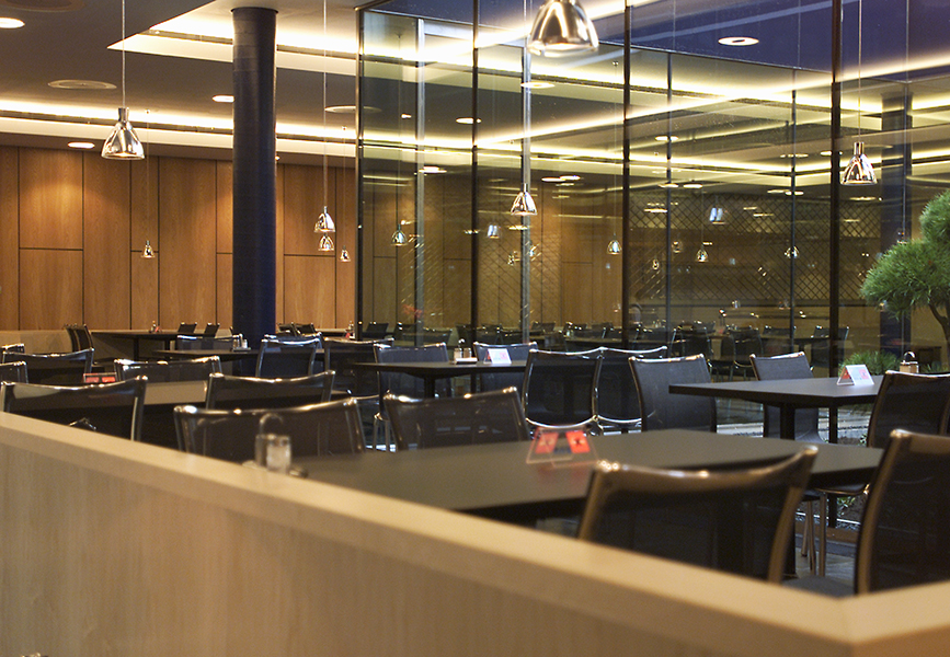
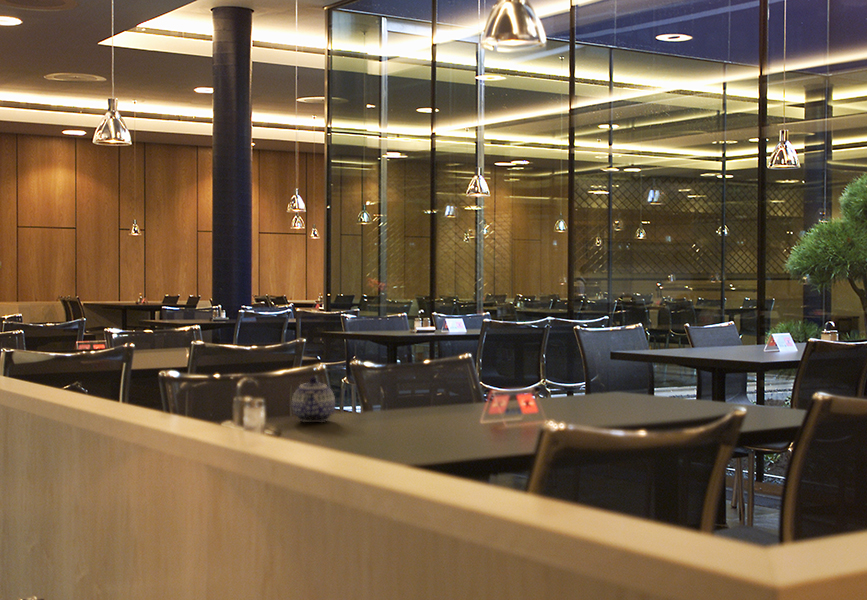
+ teapot (313, 398)
